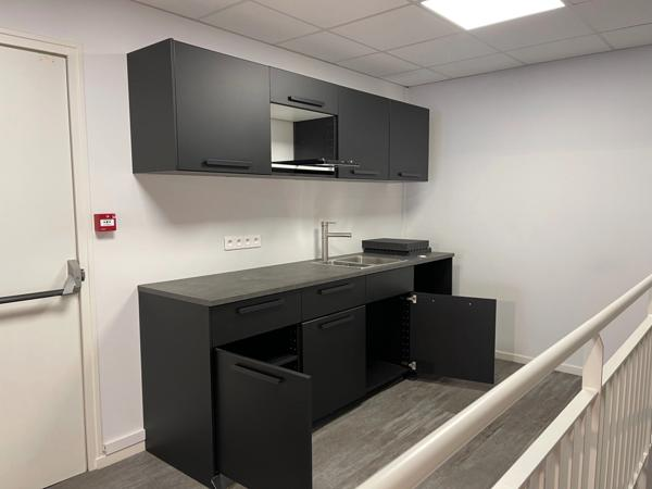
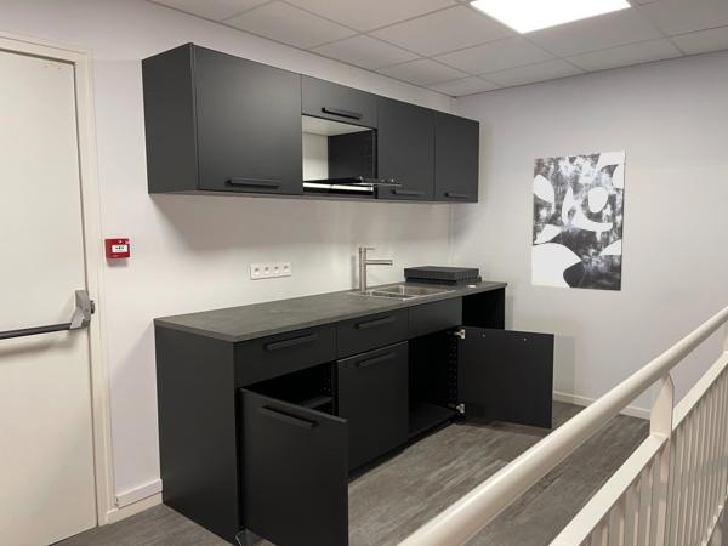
+ wall art (575, 222)
